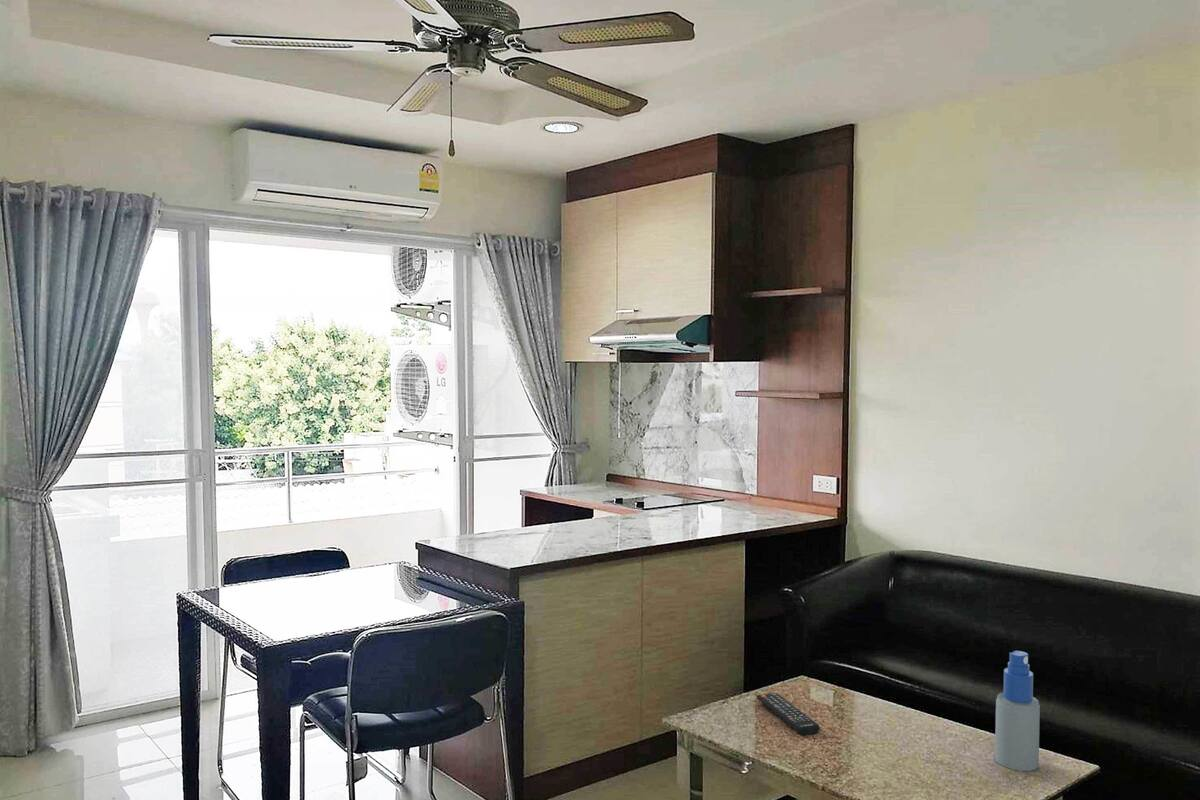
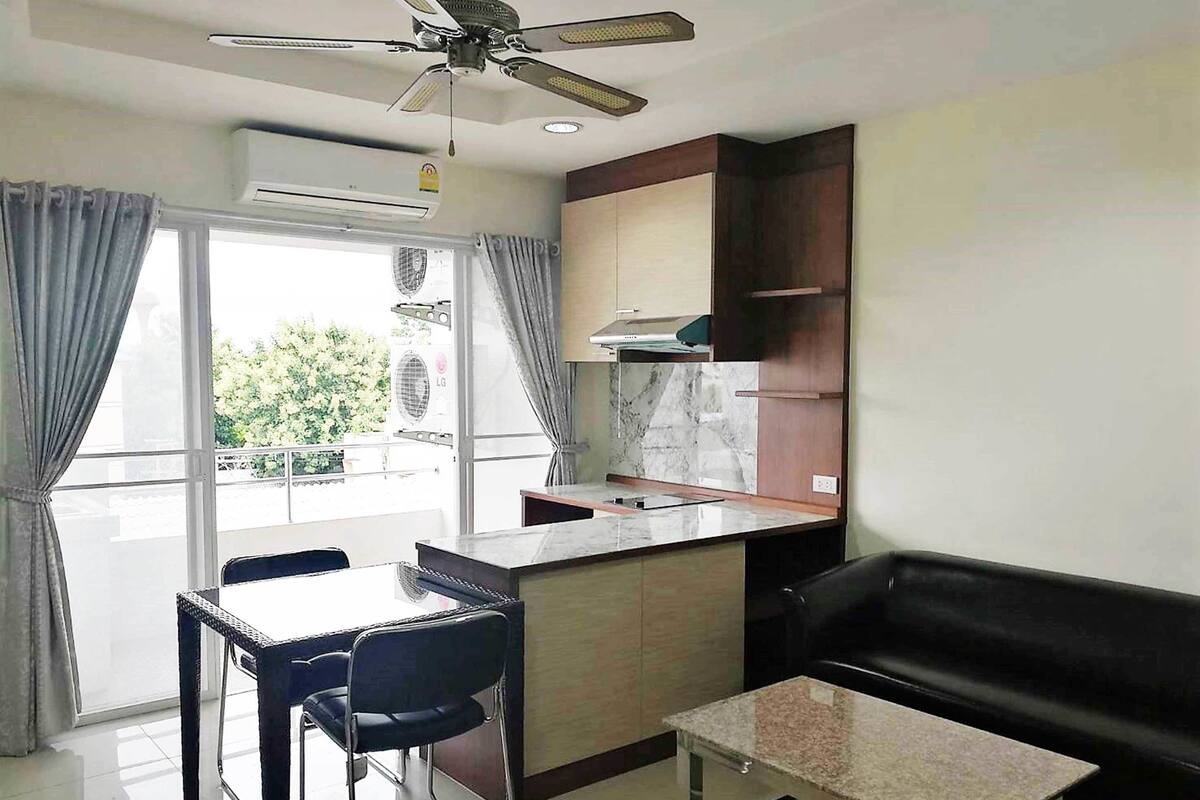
- spray bottle (1017, 707)
- remote control (786, 712)
